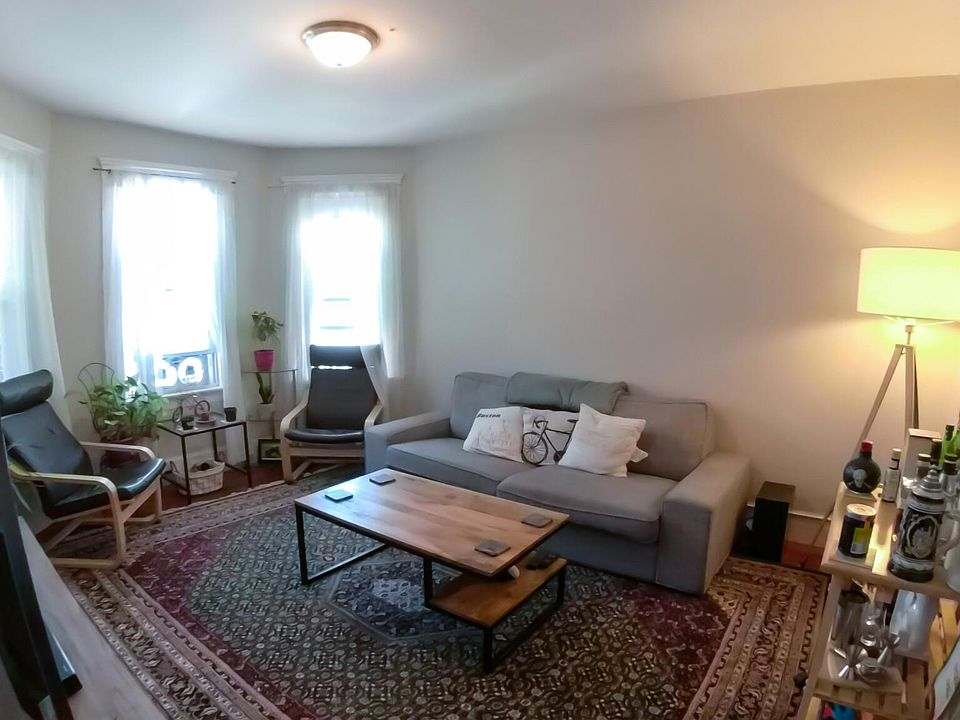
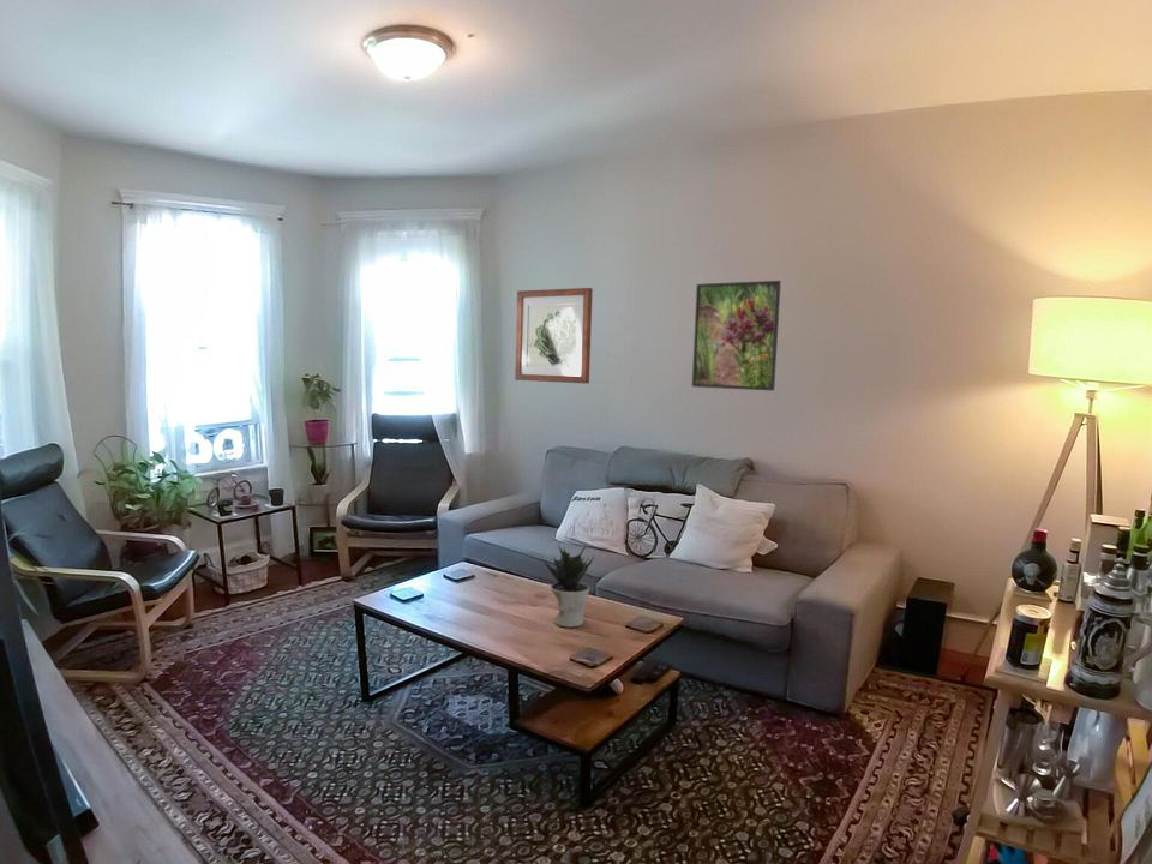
+ wall art (552, 336)
+ potted plant (568, 582)
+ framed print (734, 335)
